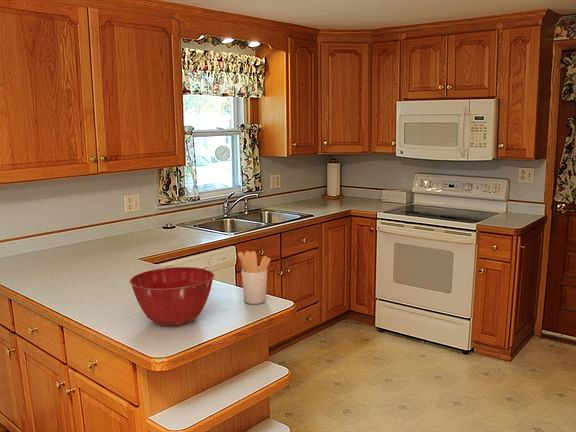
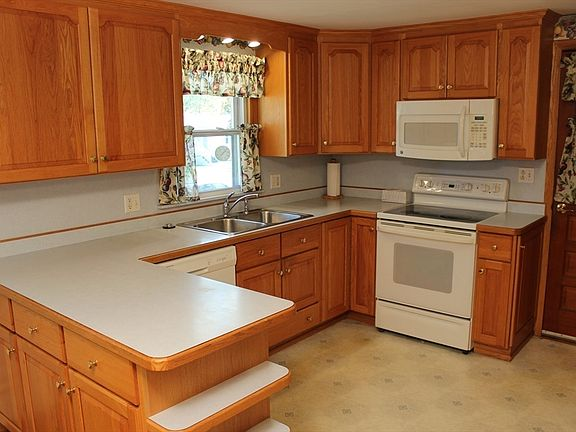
- utensil holder (252, 275)
- mixing bowl (173, 297)
